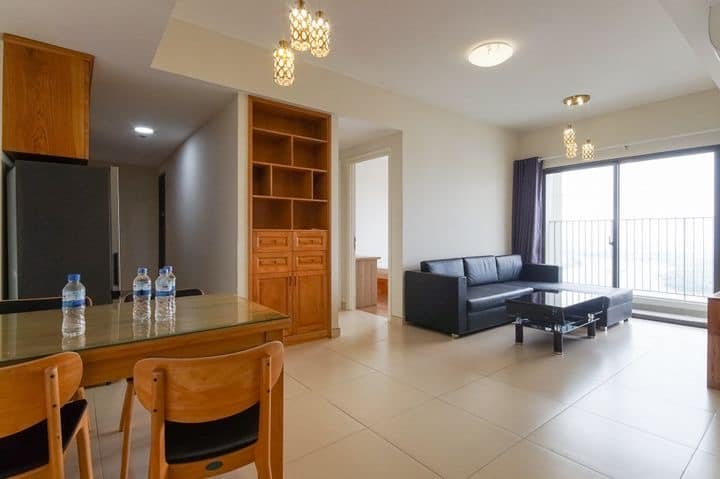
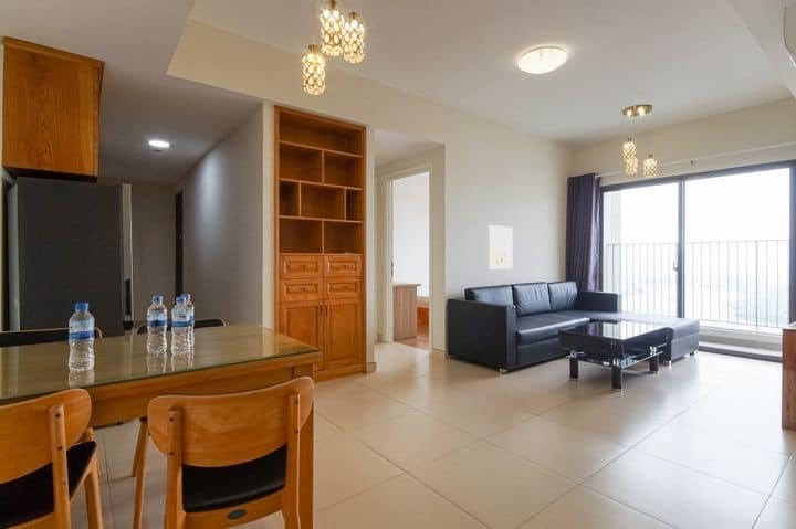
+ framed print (501, 247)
